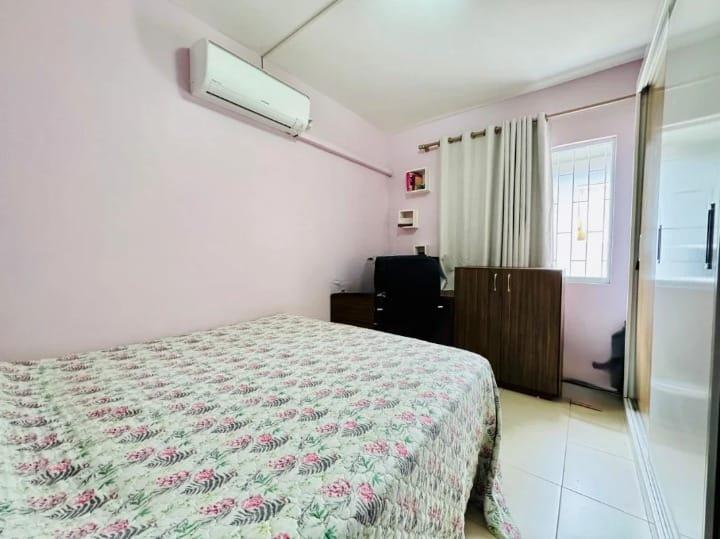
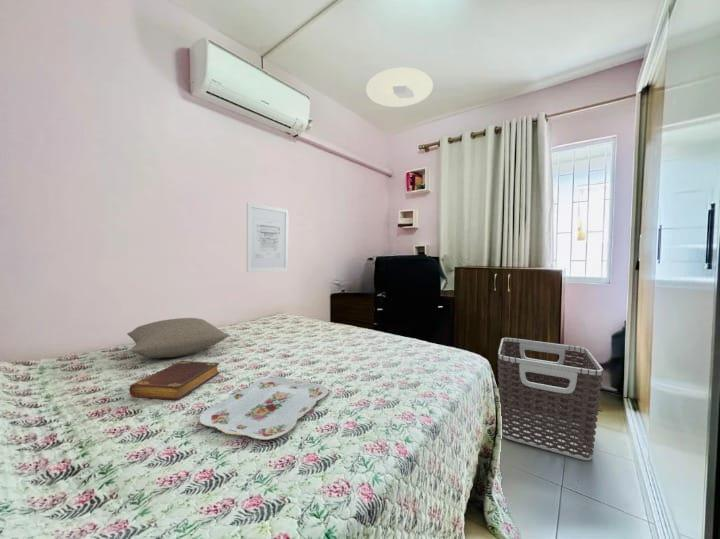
+ wall art (268, 239)
+ serving tray (270, 403)
+ book (178, 378)
+ pillow (177, 335)
+ clothes hamper (542, 390)
+ ceiling light (399, 86)
